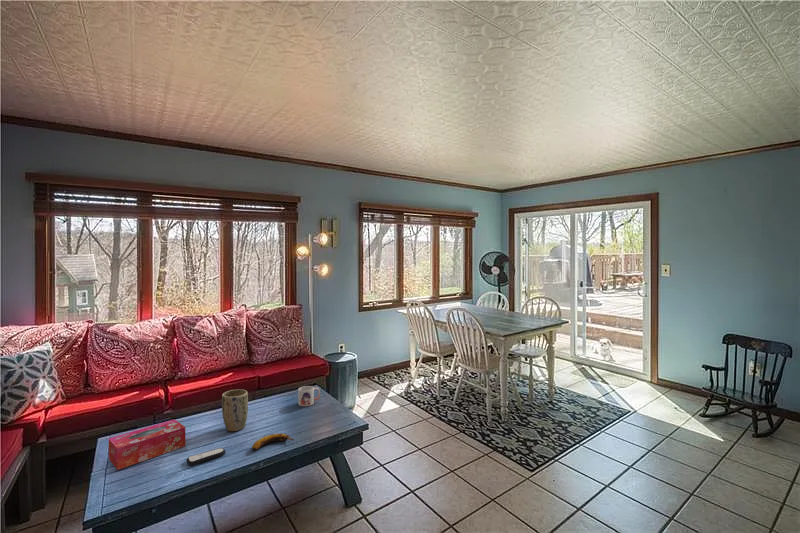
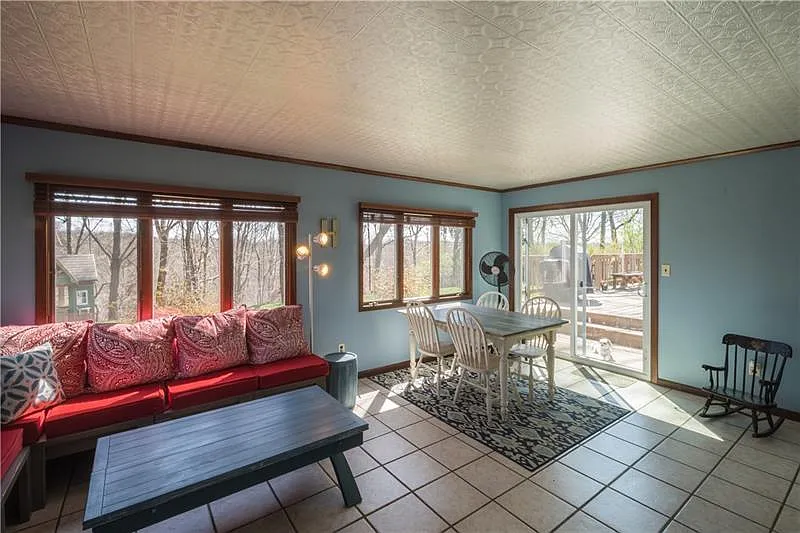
- remote control (206, 456)
- banana (271, 441)
- plant pot (235, 410)
- mug (309, 395)
- tissue box (148, 442)
